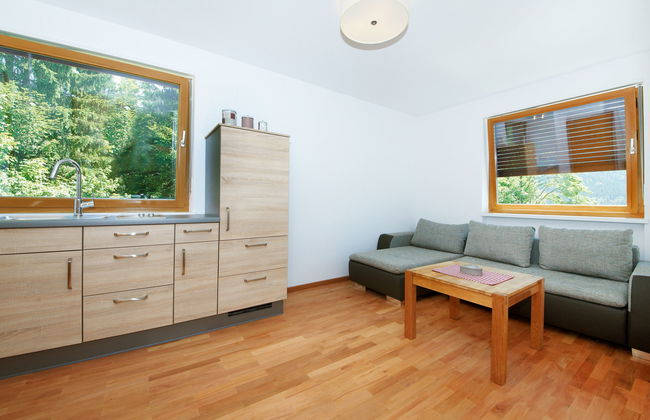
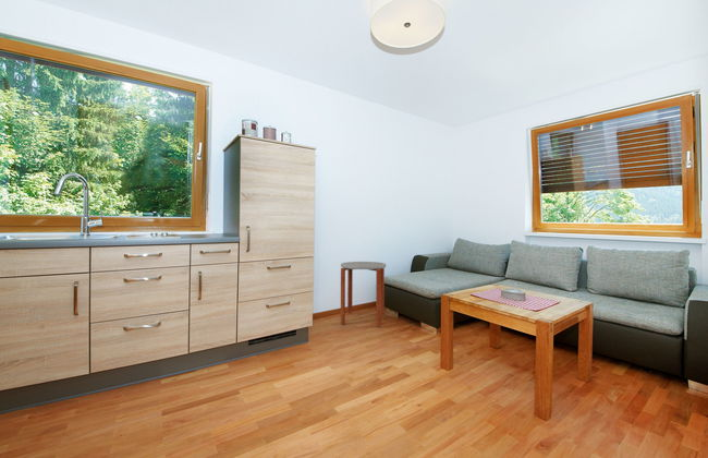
+ side table (352, 288)
